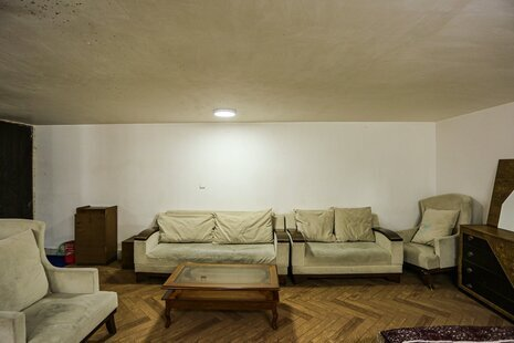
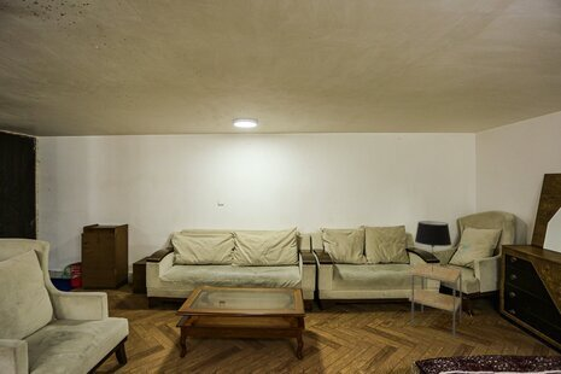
+ table lamp (432, 246)
+ side table (434, 297)
